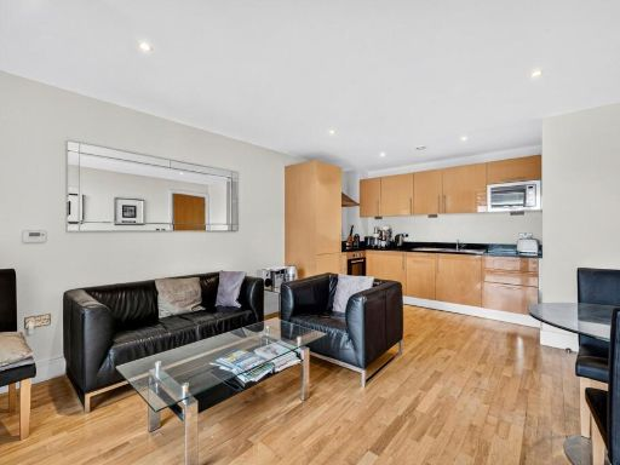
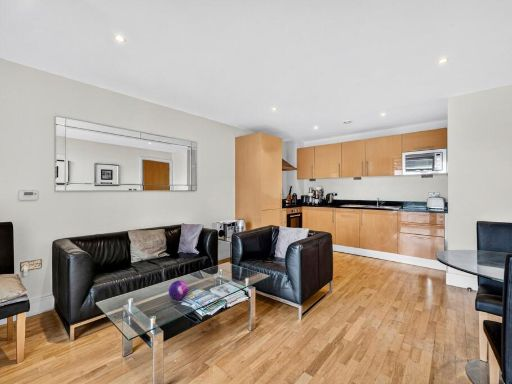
+ decorative orb (178, 290)
